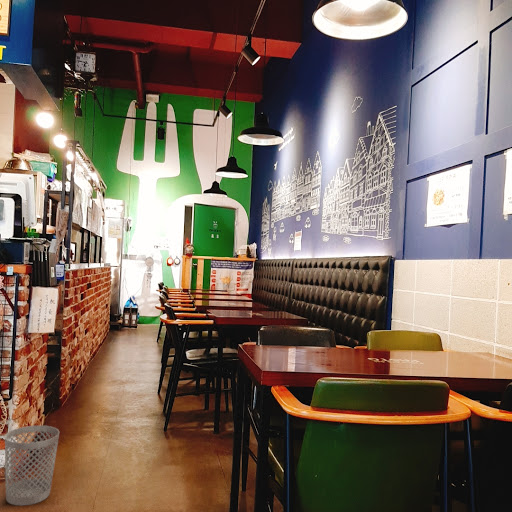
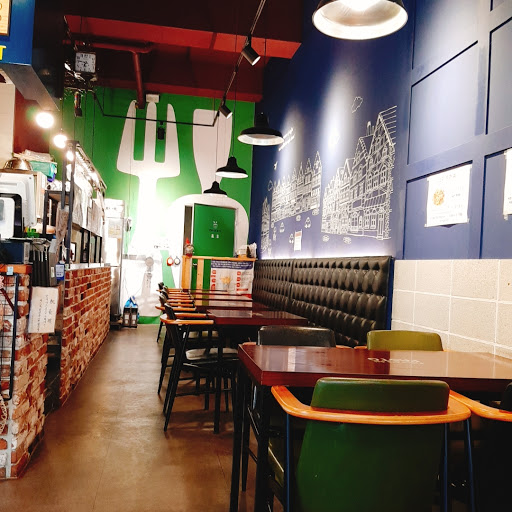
- wastebasket (31, 465)
